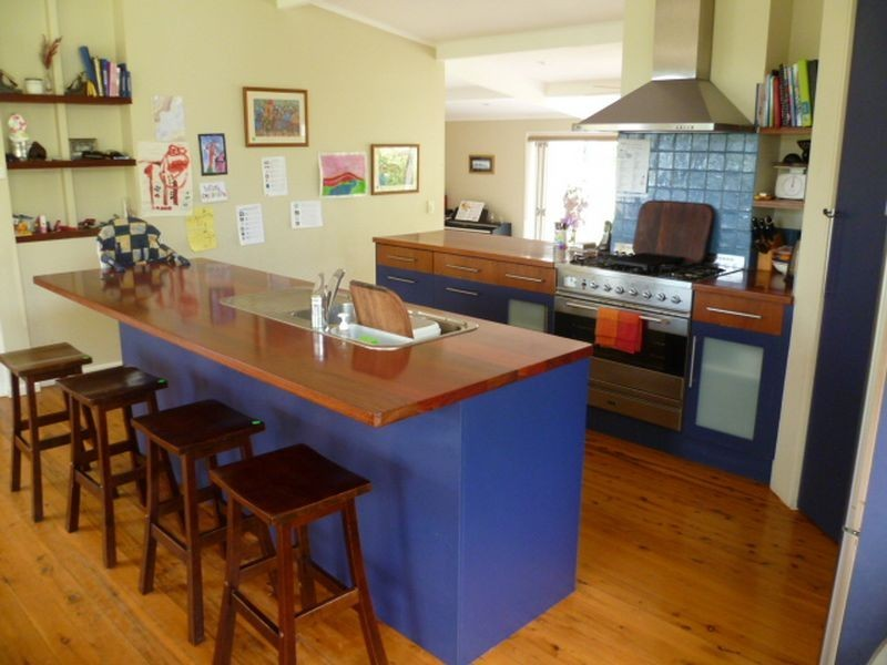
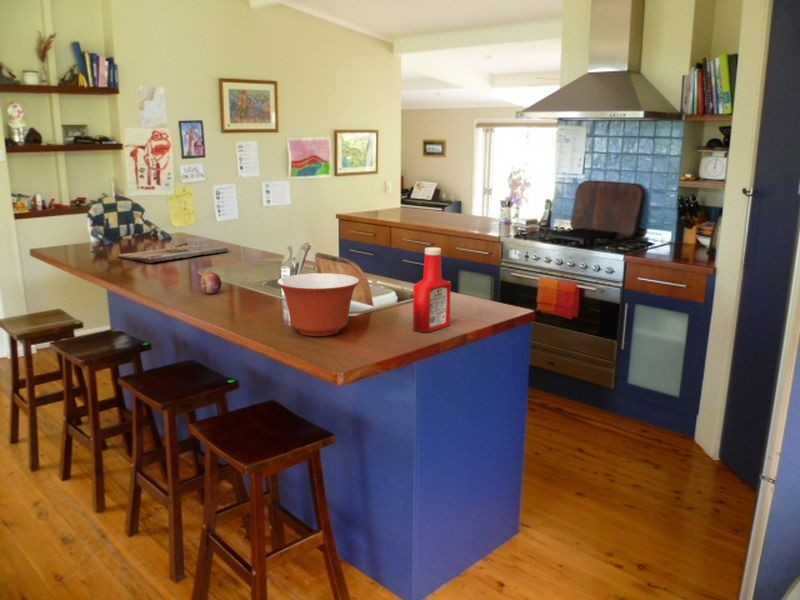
+ fruit (210, 282)
+ cutting board (174, 248)
+ soap bottle (432, 288)
+ mixing bowl (319, 305)
